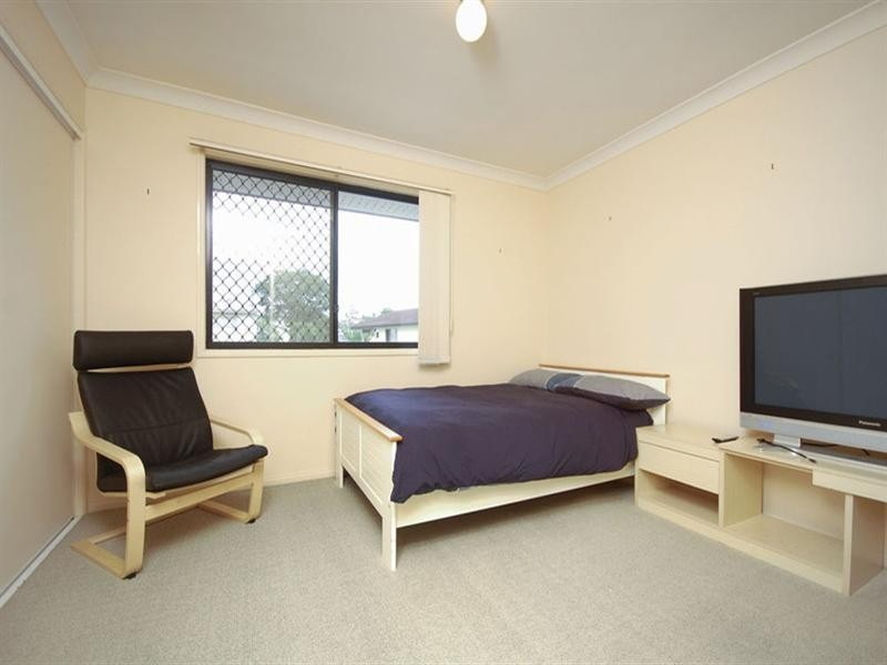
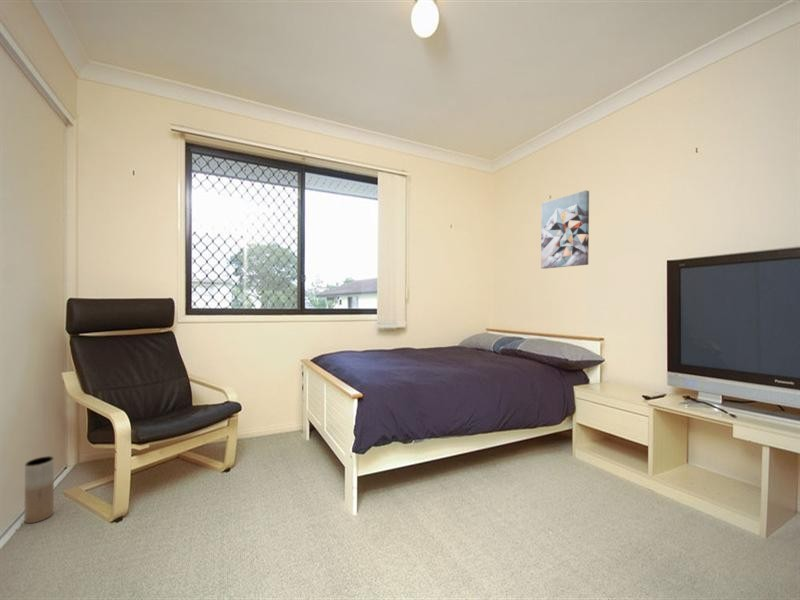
+ wall art (563, 232)
+ vase (39, 488)
